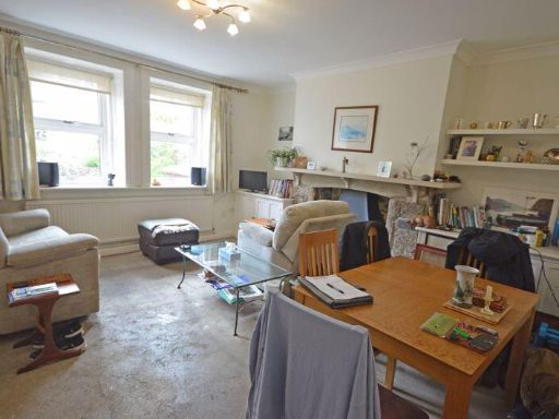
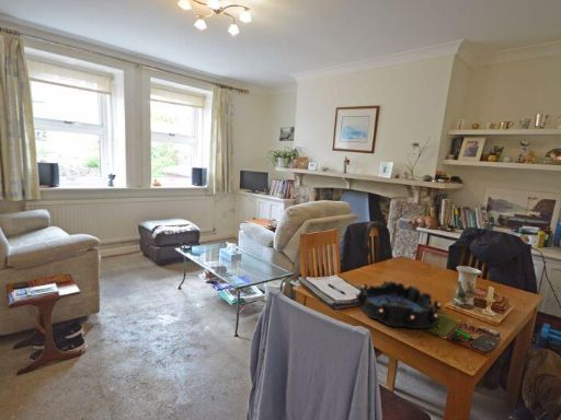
+ decorative bowl (397, 301)
